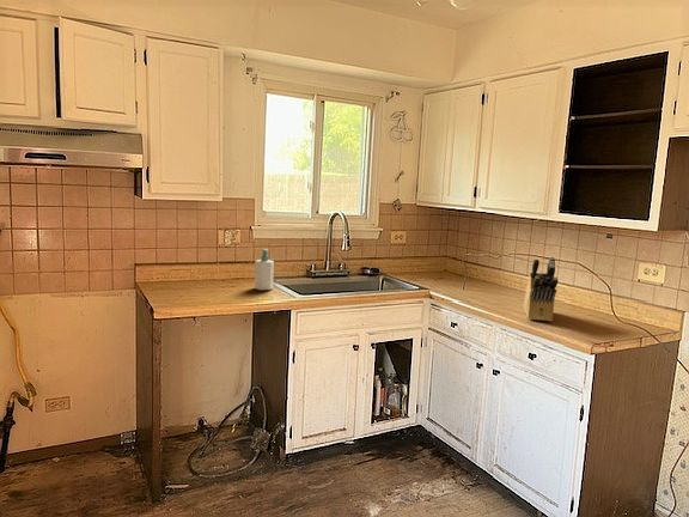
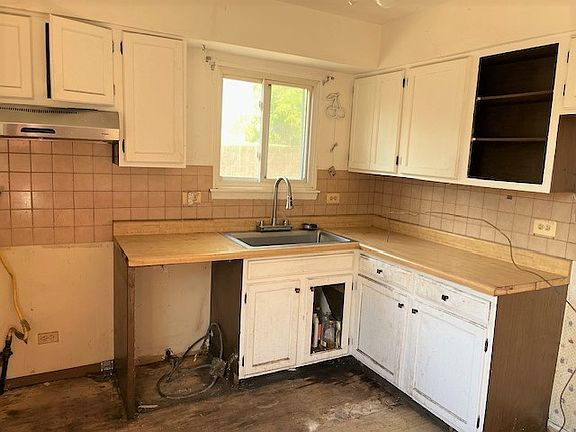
- soap bottle (264, 268)
- knife block (541, 285)
